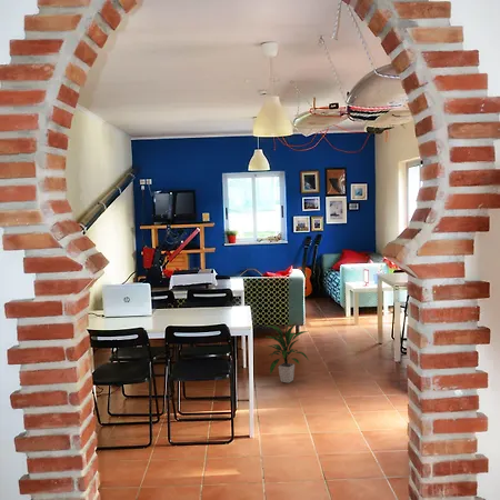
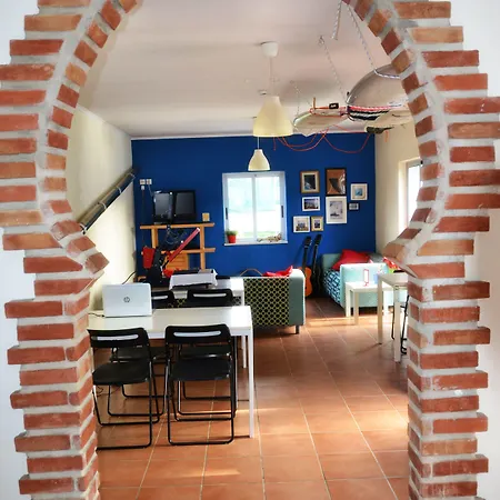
- indoor plant (283, 350)
